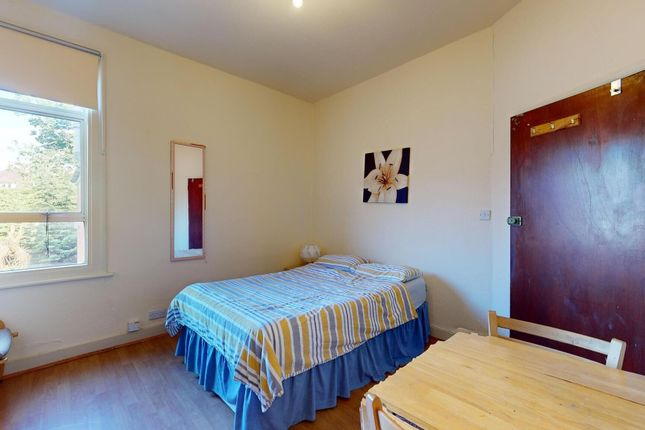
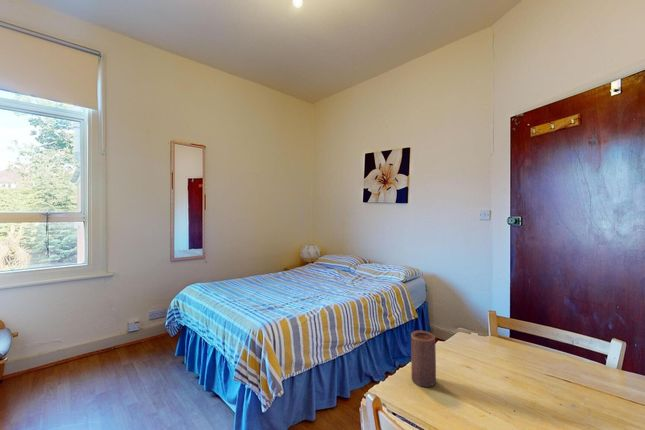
+ candle (423, 357)
